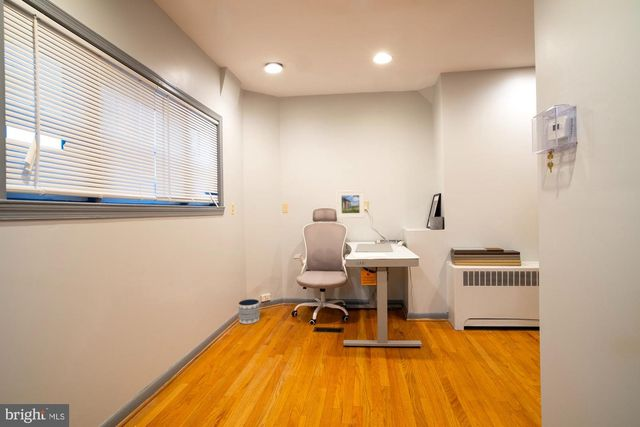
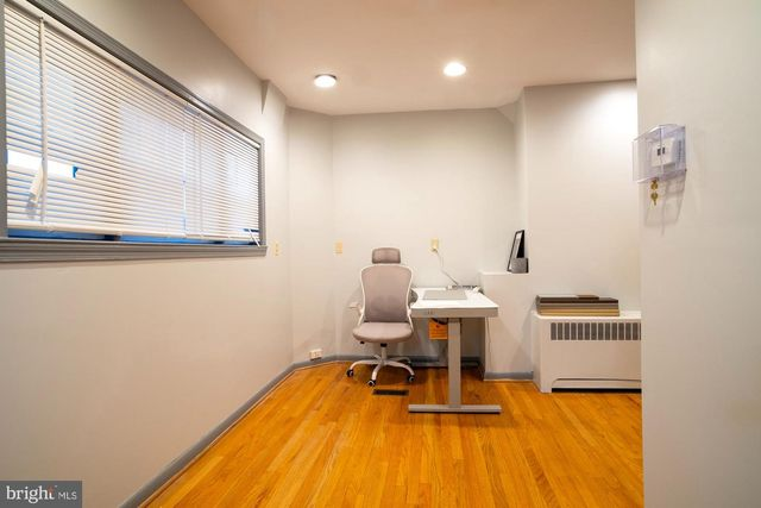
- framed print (350, 204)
- planter (249, 311)
